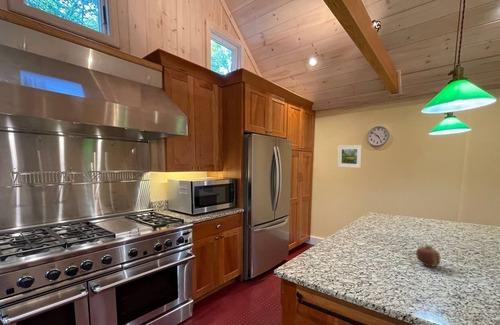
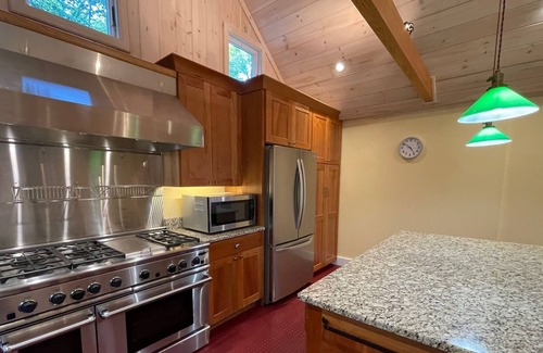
- fruit (428, 255)
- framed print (349, 156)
